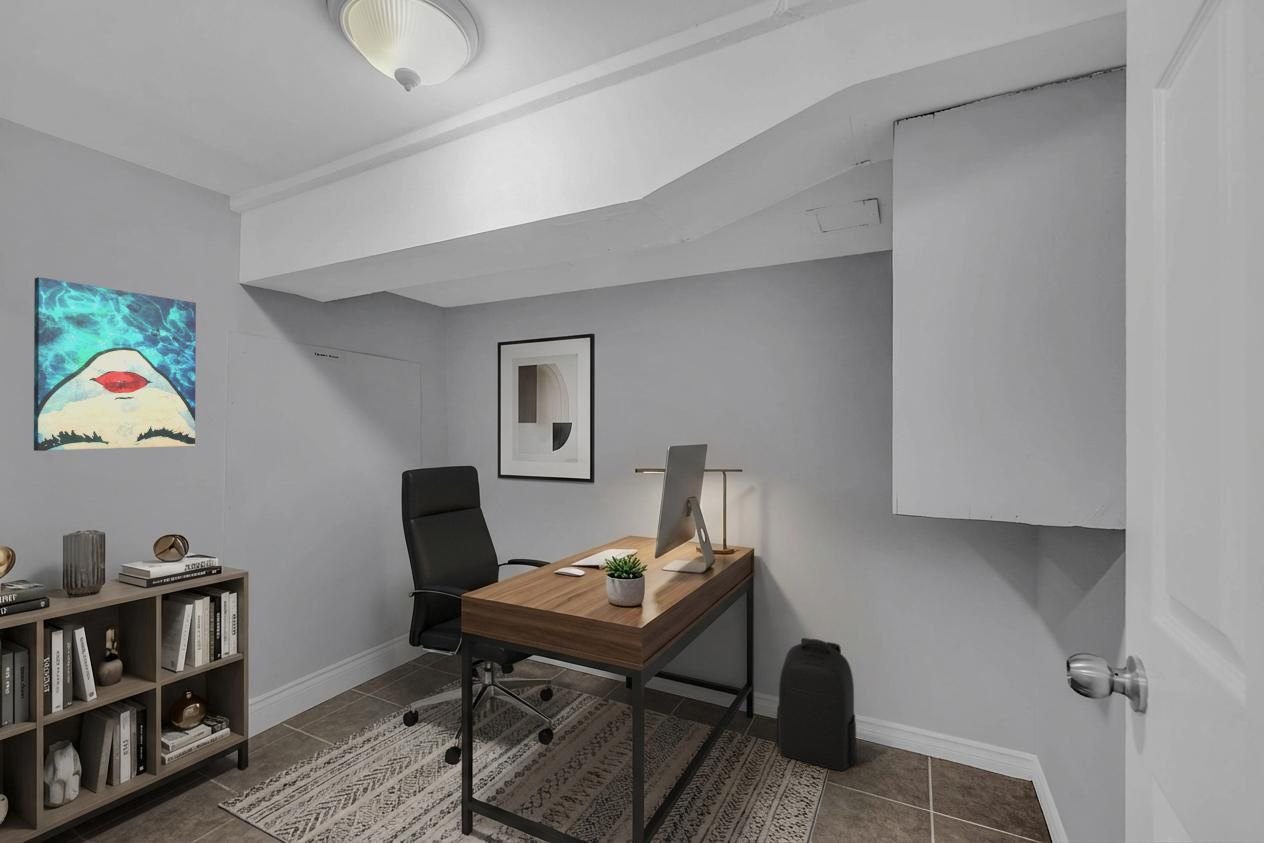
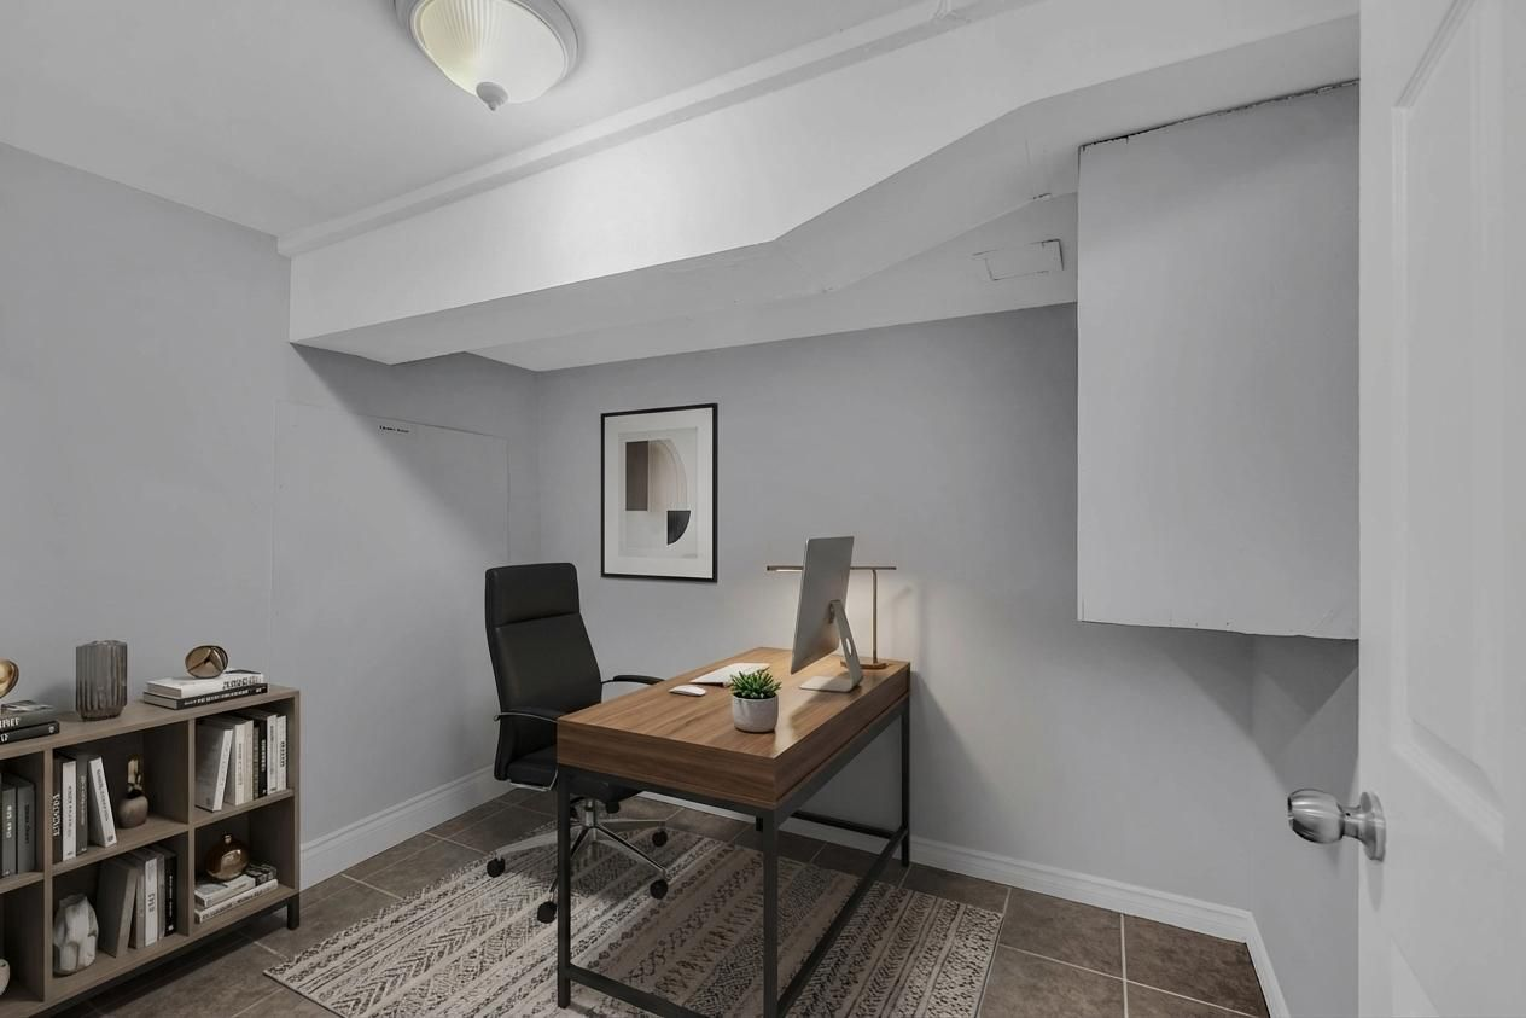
- wall art (122, 369)
- backpack (816, 692)
